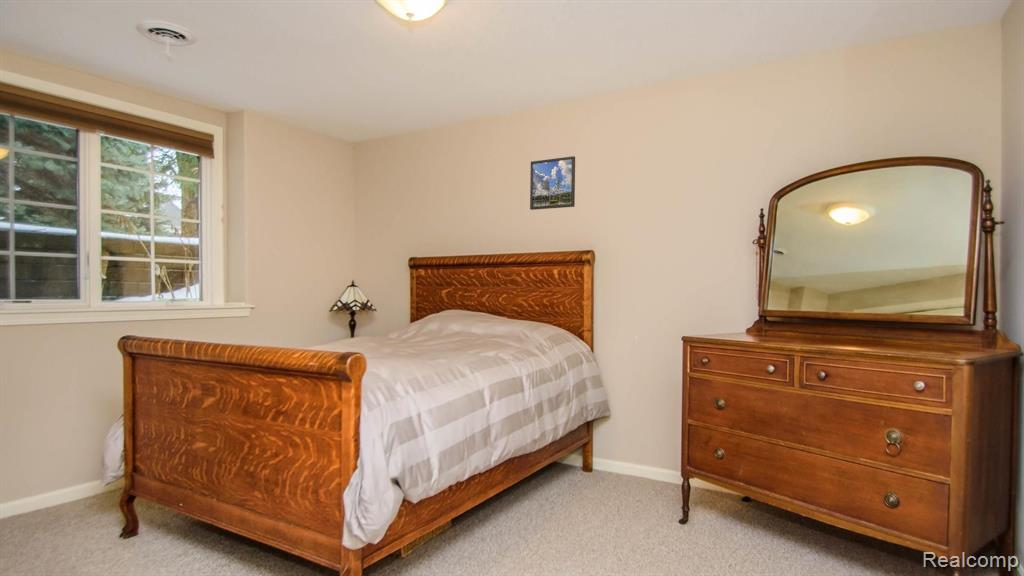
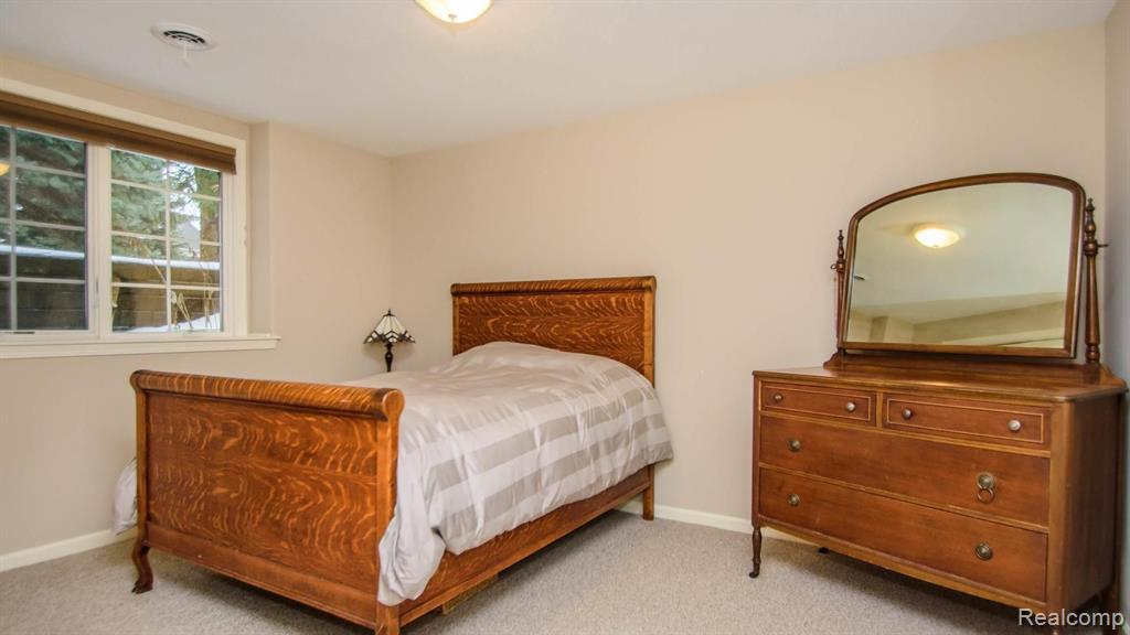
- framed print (552, 183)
